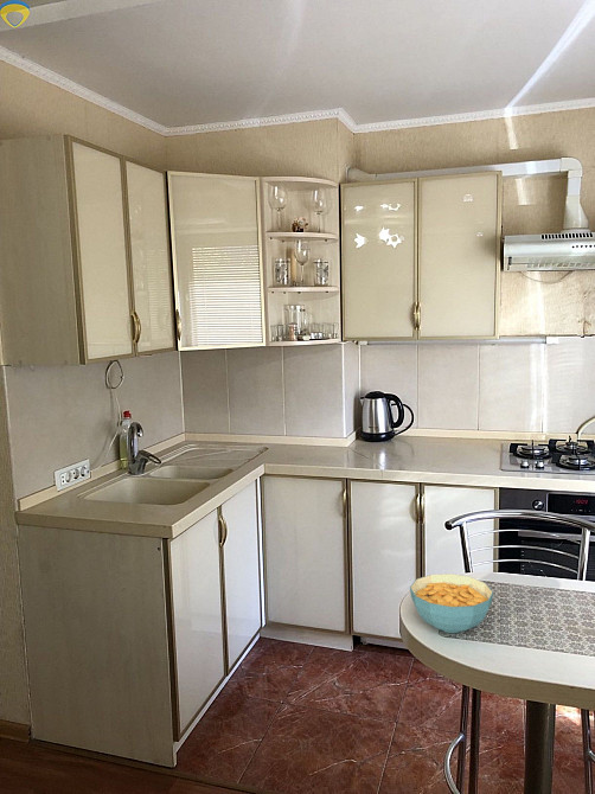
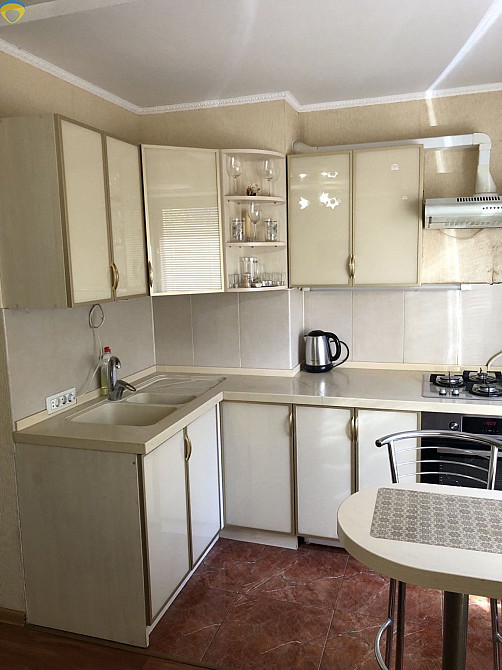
- cereal bowl (450, 608)
